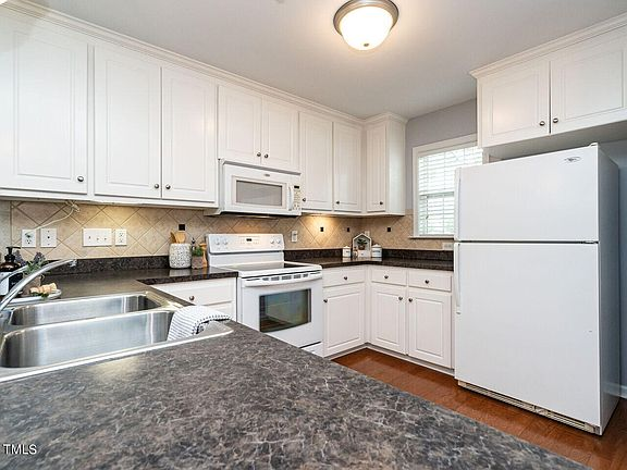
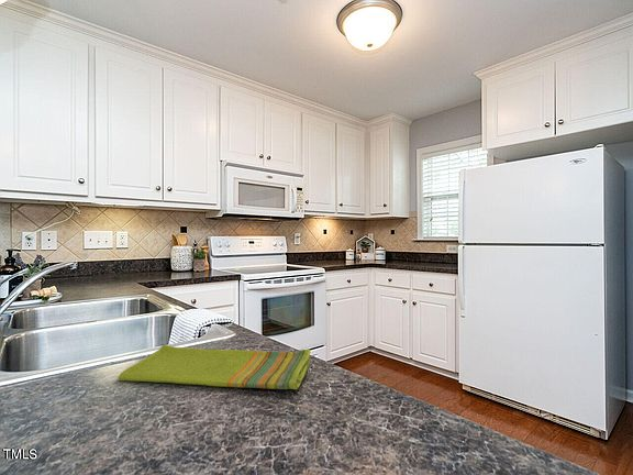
+ dish towel (221, 364)
